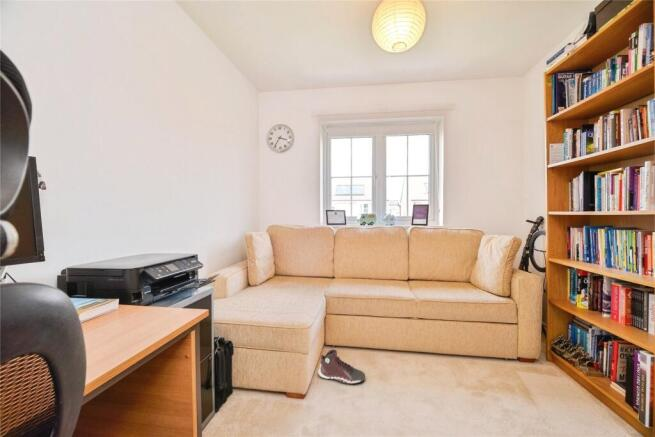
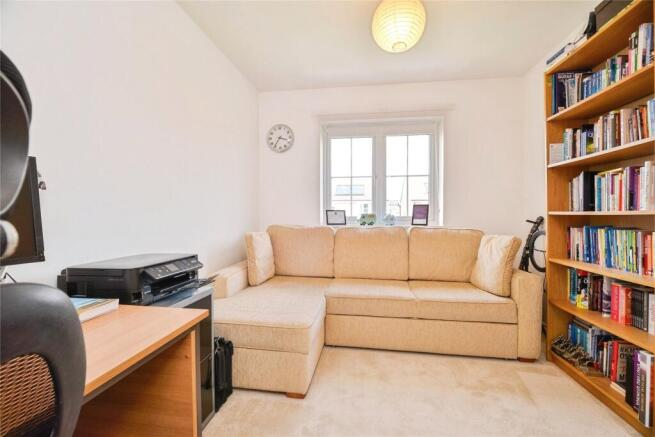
- sneaker (341, 364)
